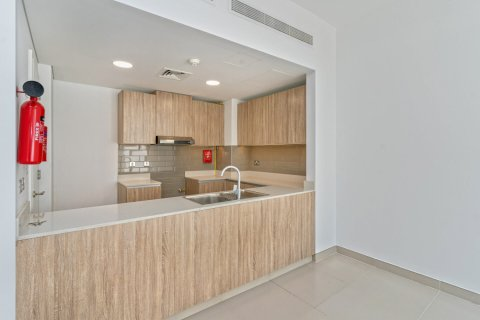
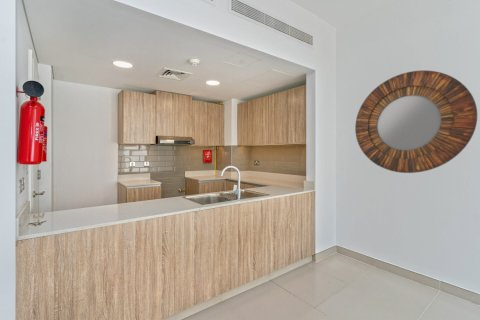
+ home mirror (405, 123)
